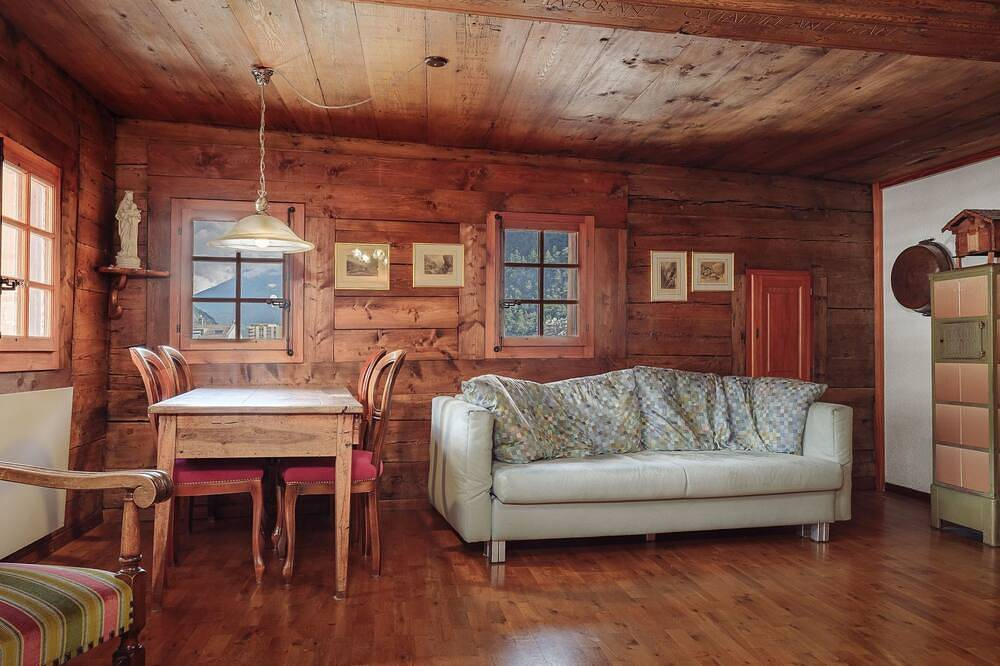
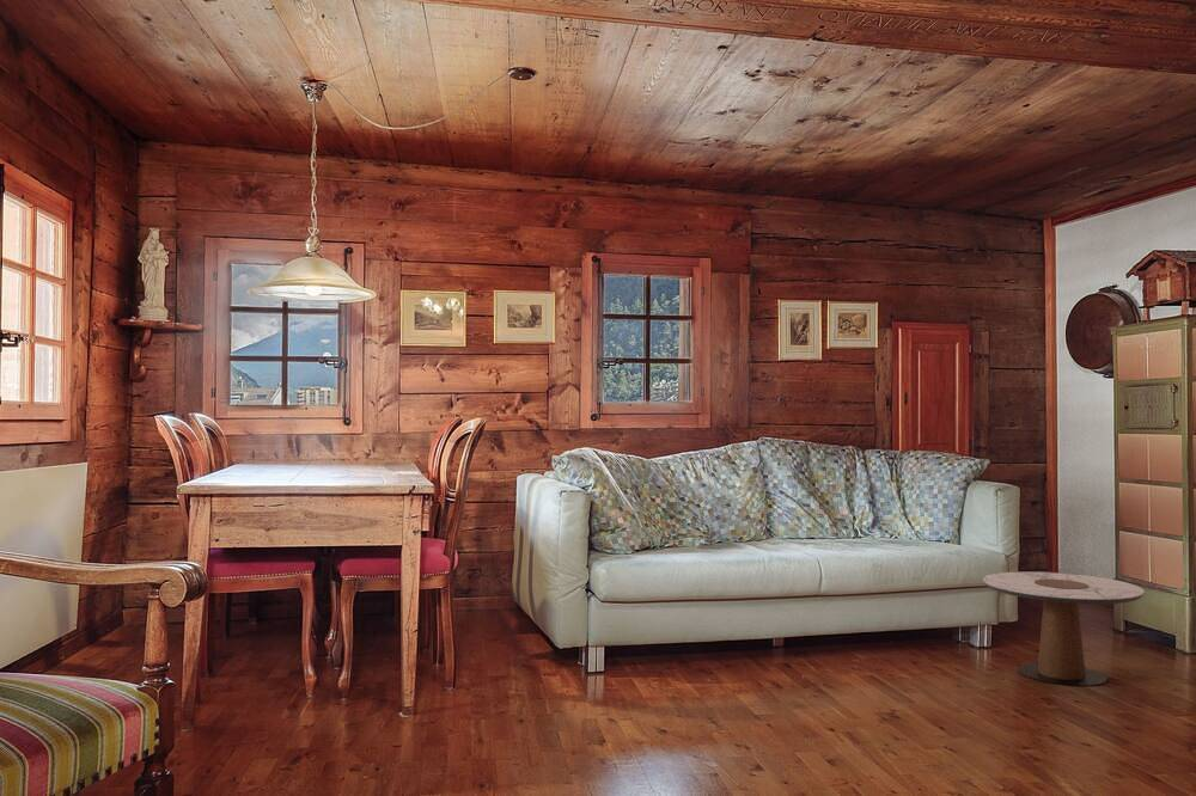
+ side table (1061, 629)
